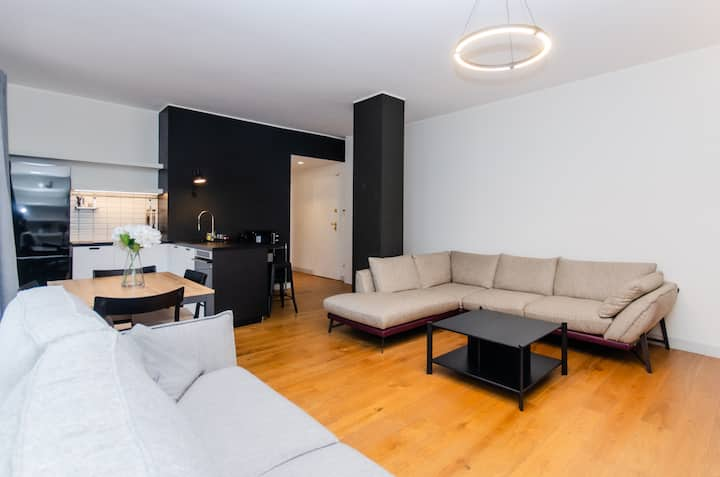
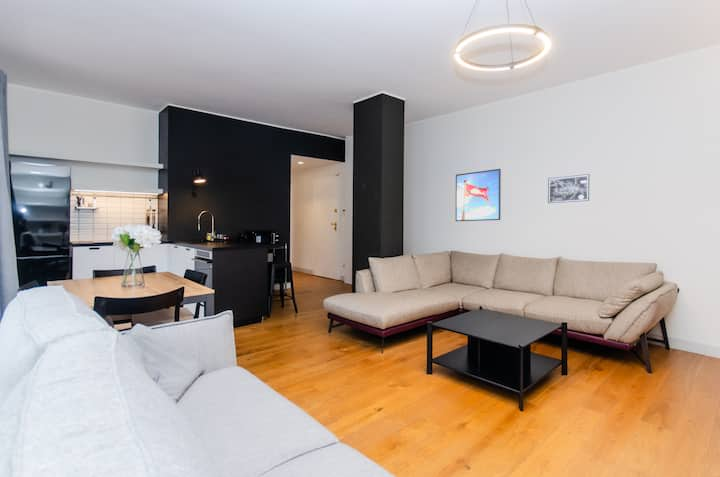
+ wall art (567, 189)
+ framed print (477, 196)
